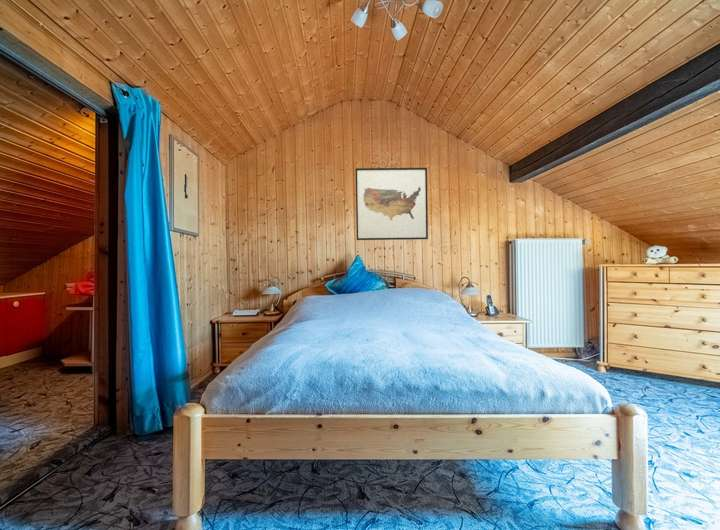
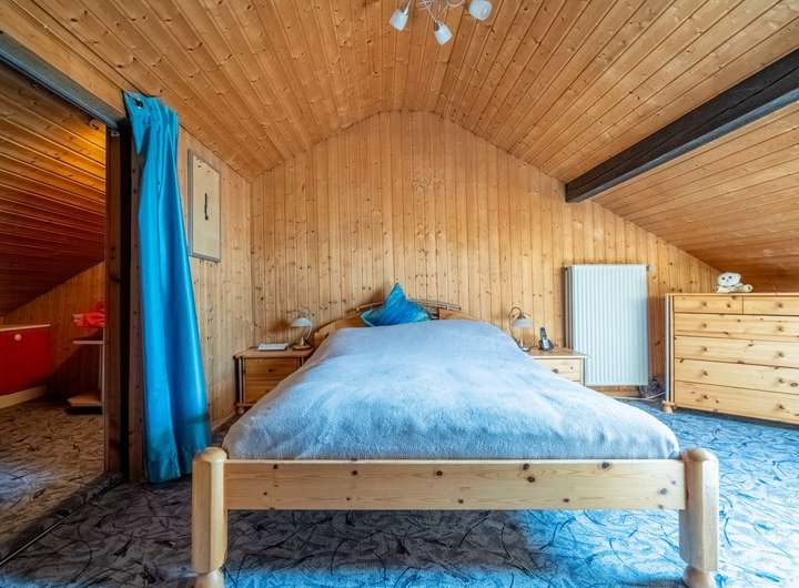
- wall art (391, 204)
